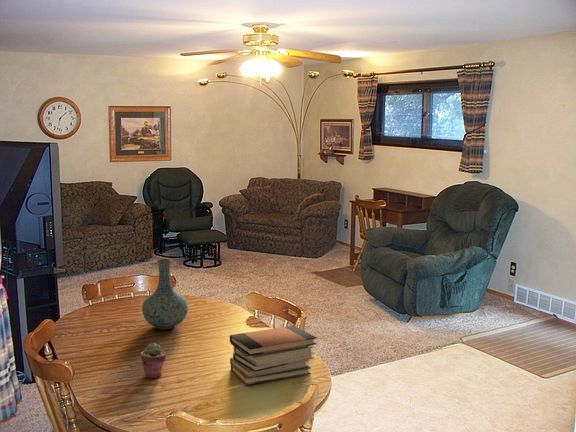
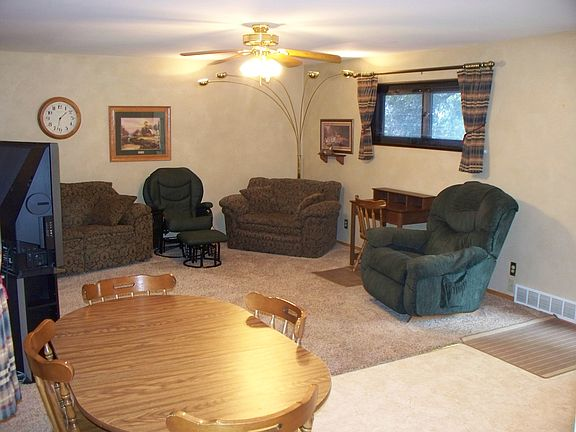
- book stack (272, 354)
- potted succulent (153, 359)
- vase (165, 293)
